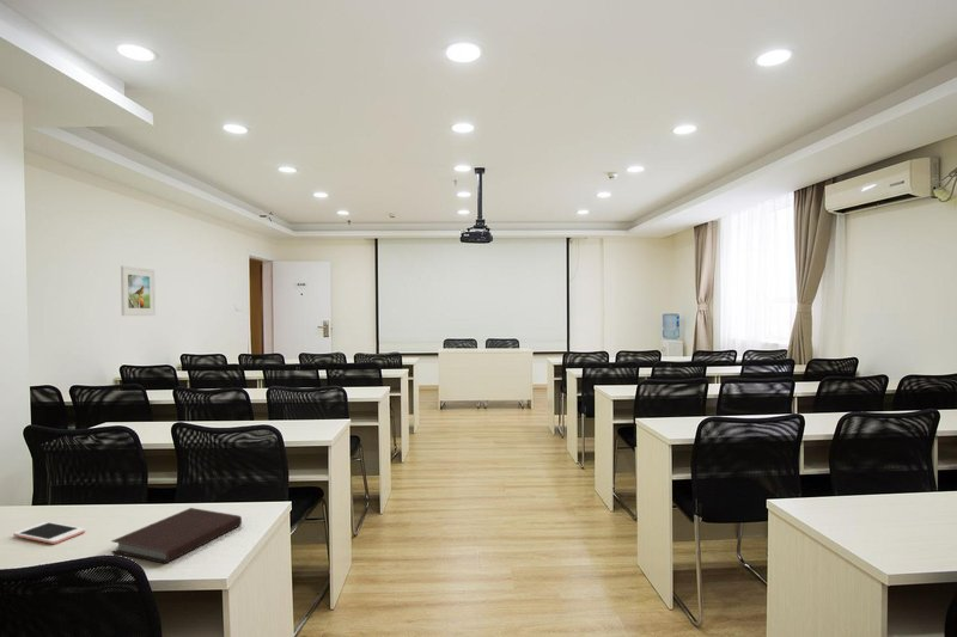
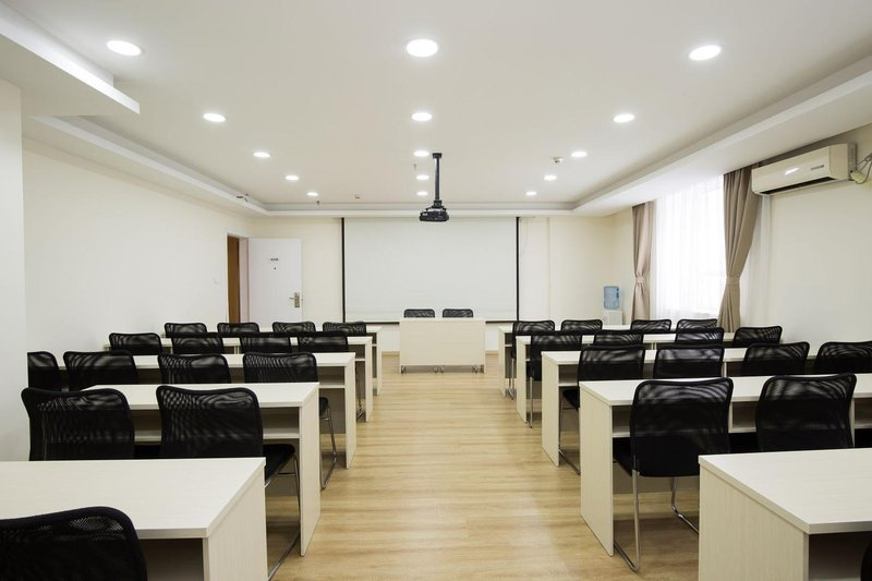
- cell phone (49, 532)
- notebook (179, 533)
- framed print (139, 292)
